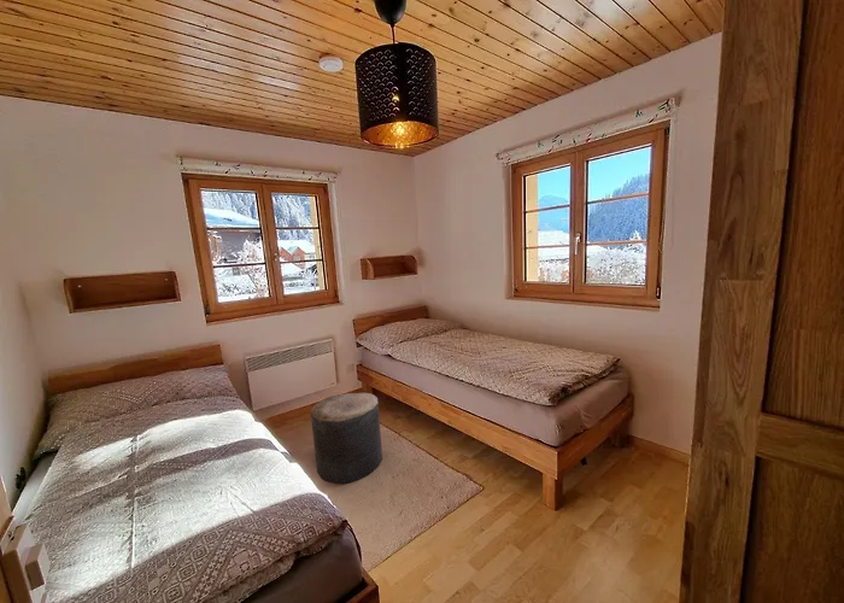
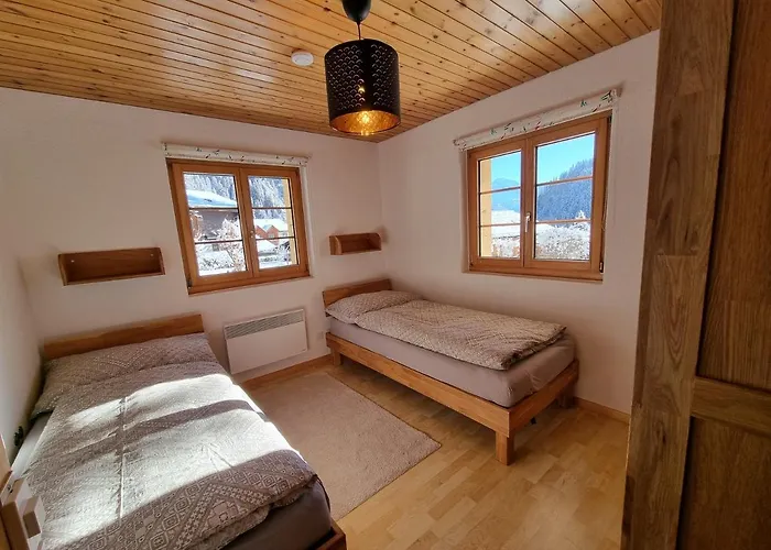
- stool (347, 434)
